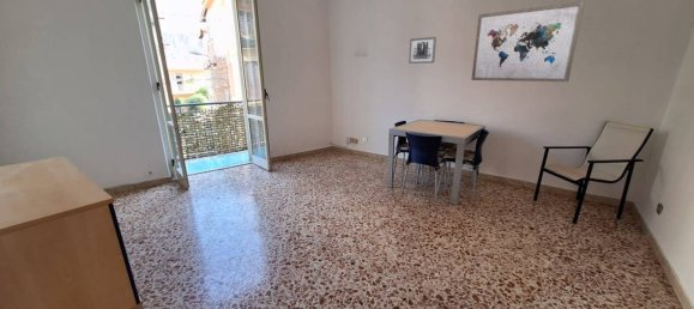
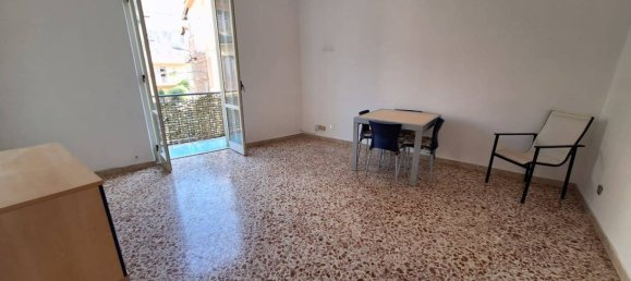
- wall art (422, 50)
- wall art (520, 46)
